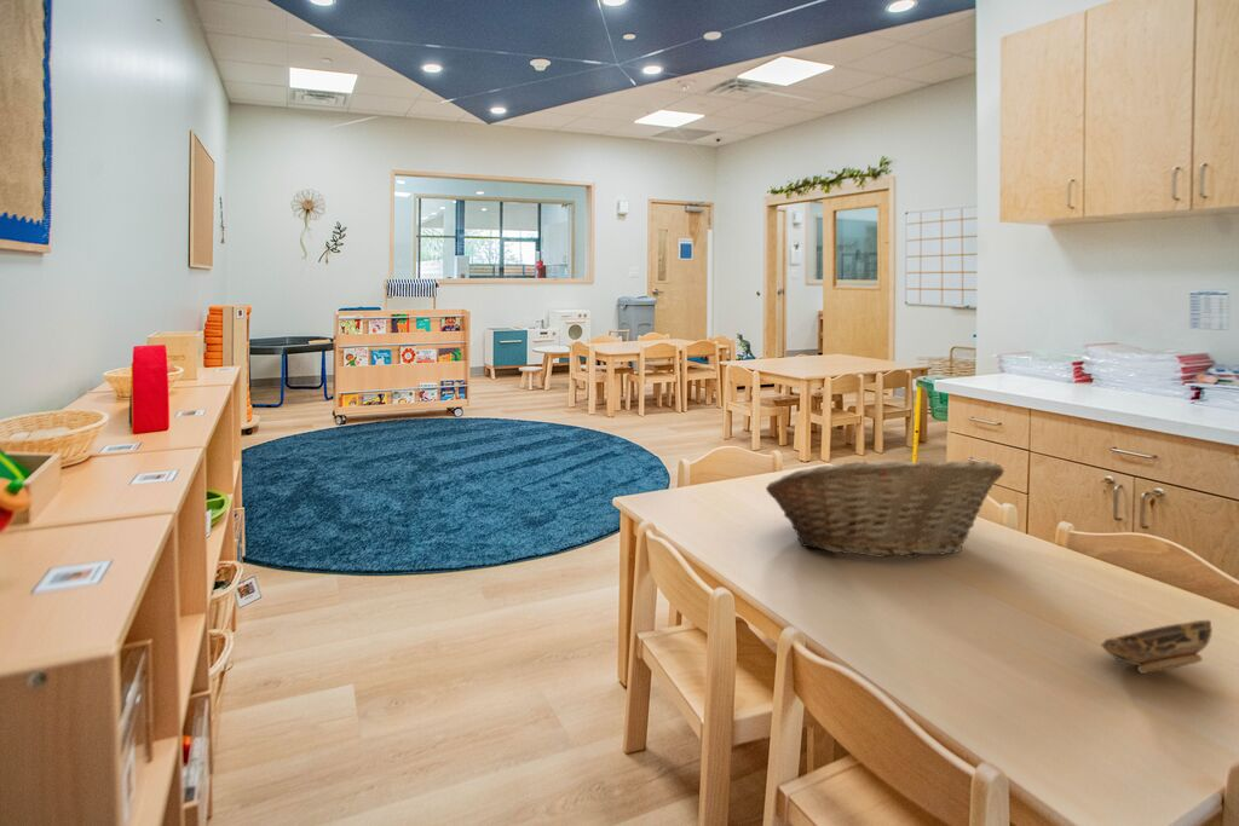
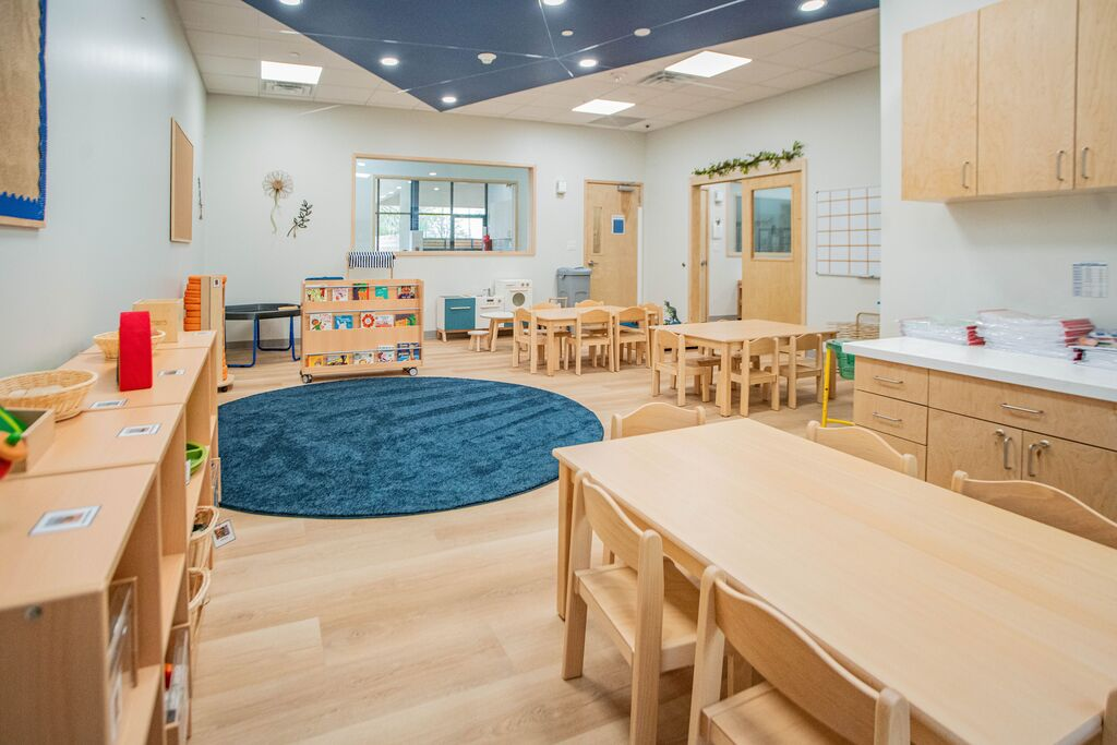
- bowl (1154, 641)
- fruit basket (881, 498)
